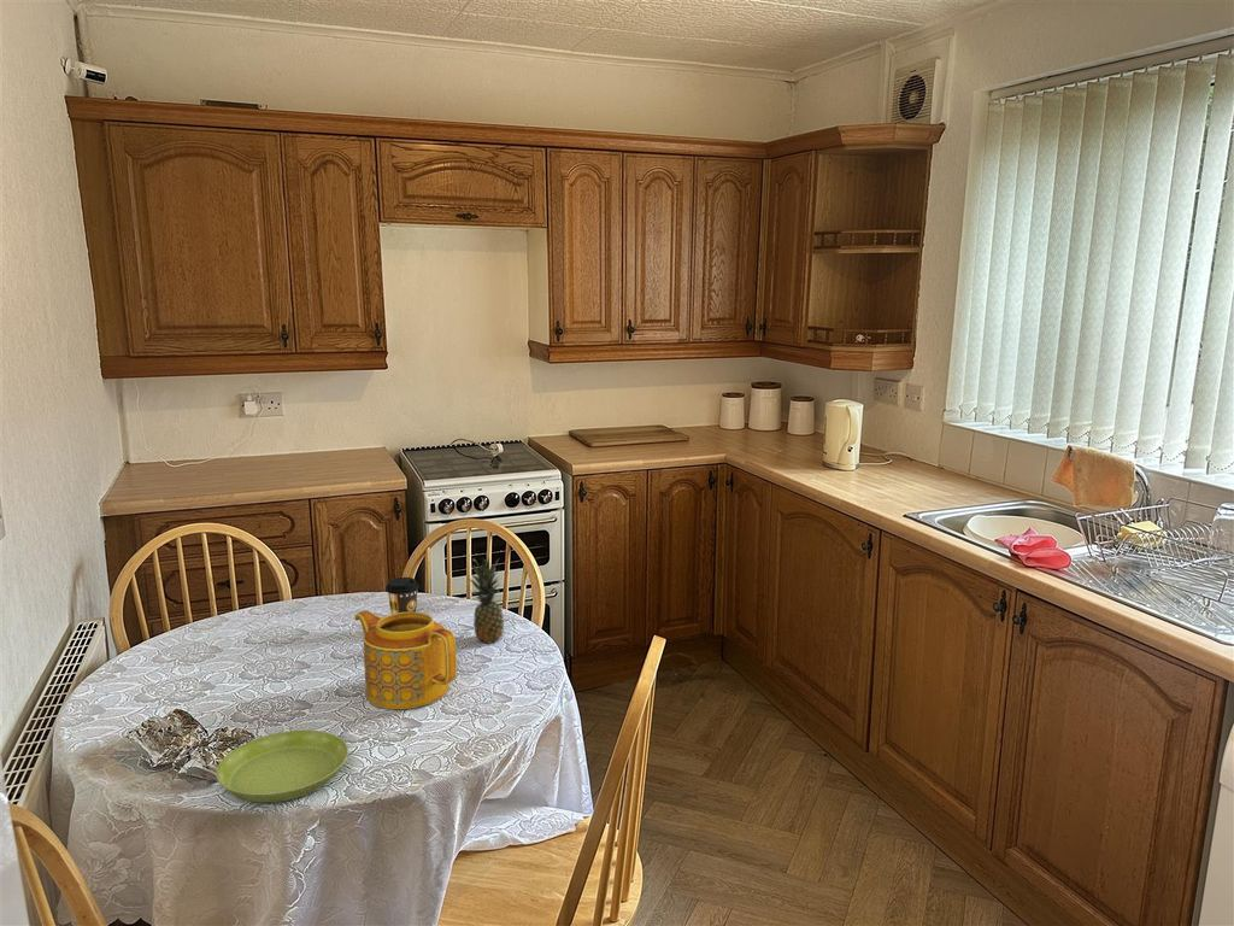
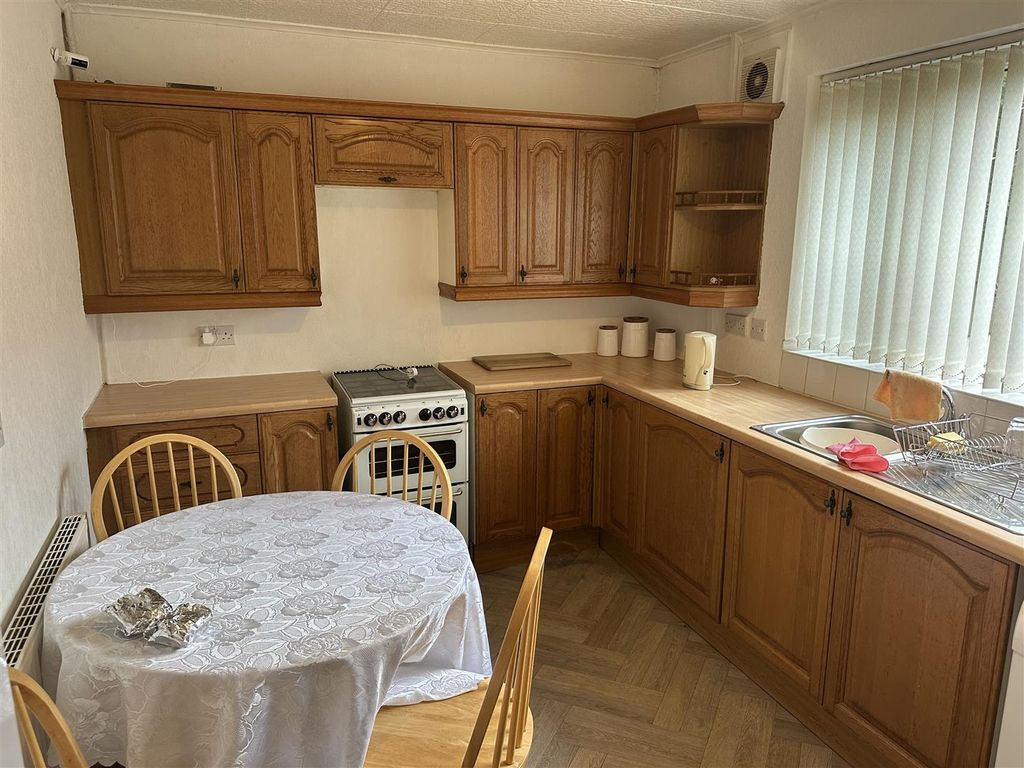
- teapot (404, 655)
- fruit (486, 598)
- saucer (283, 767)
- coffee cup (402, 605)
